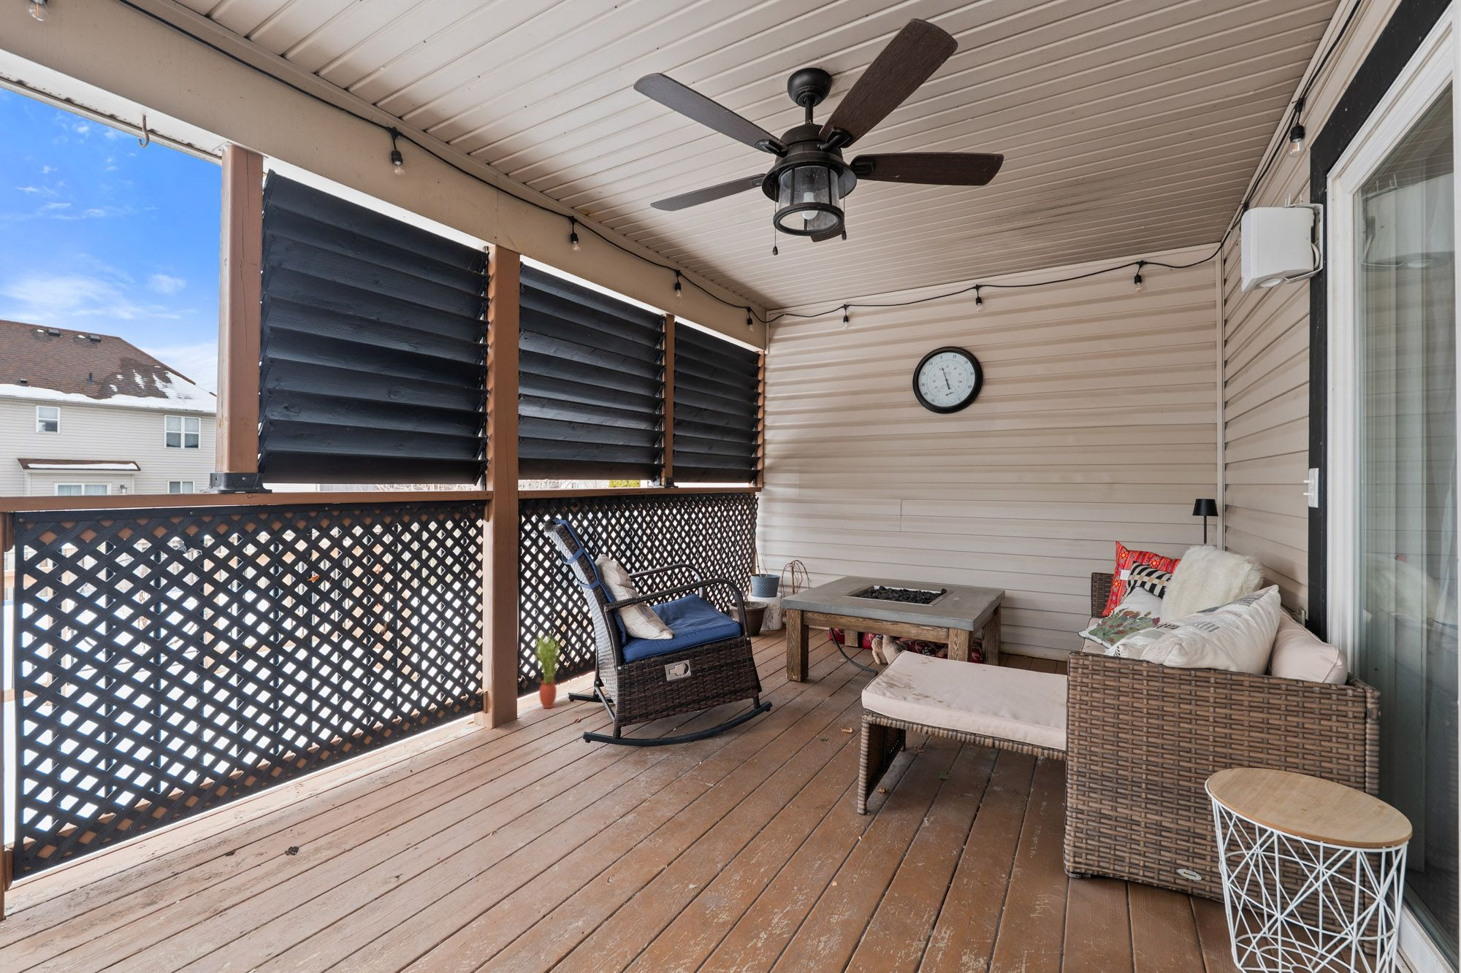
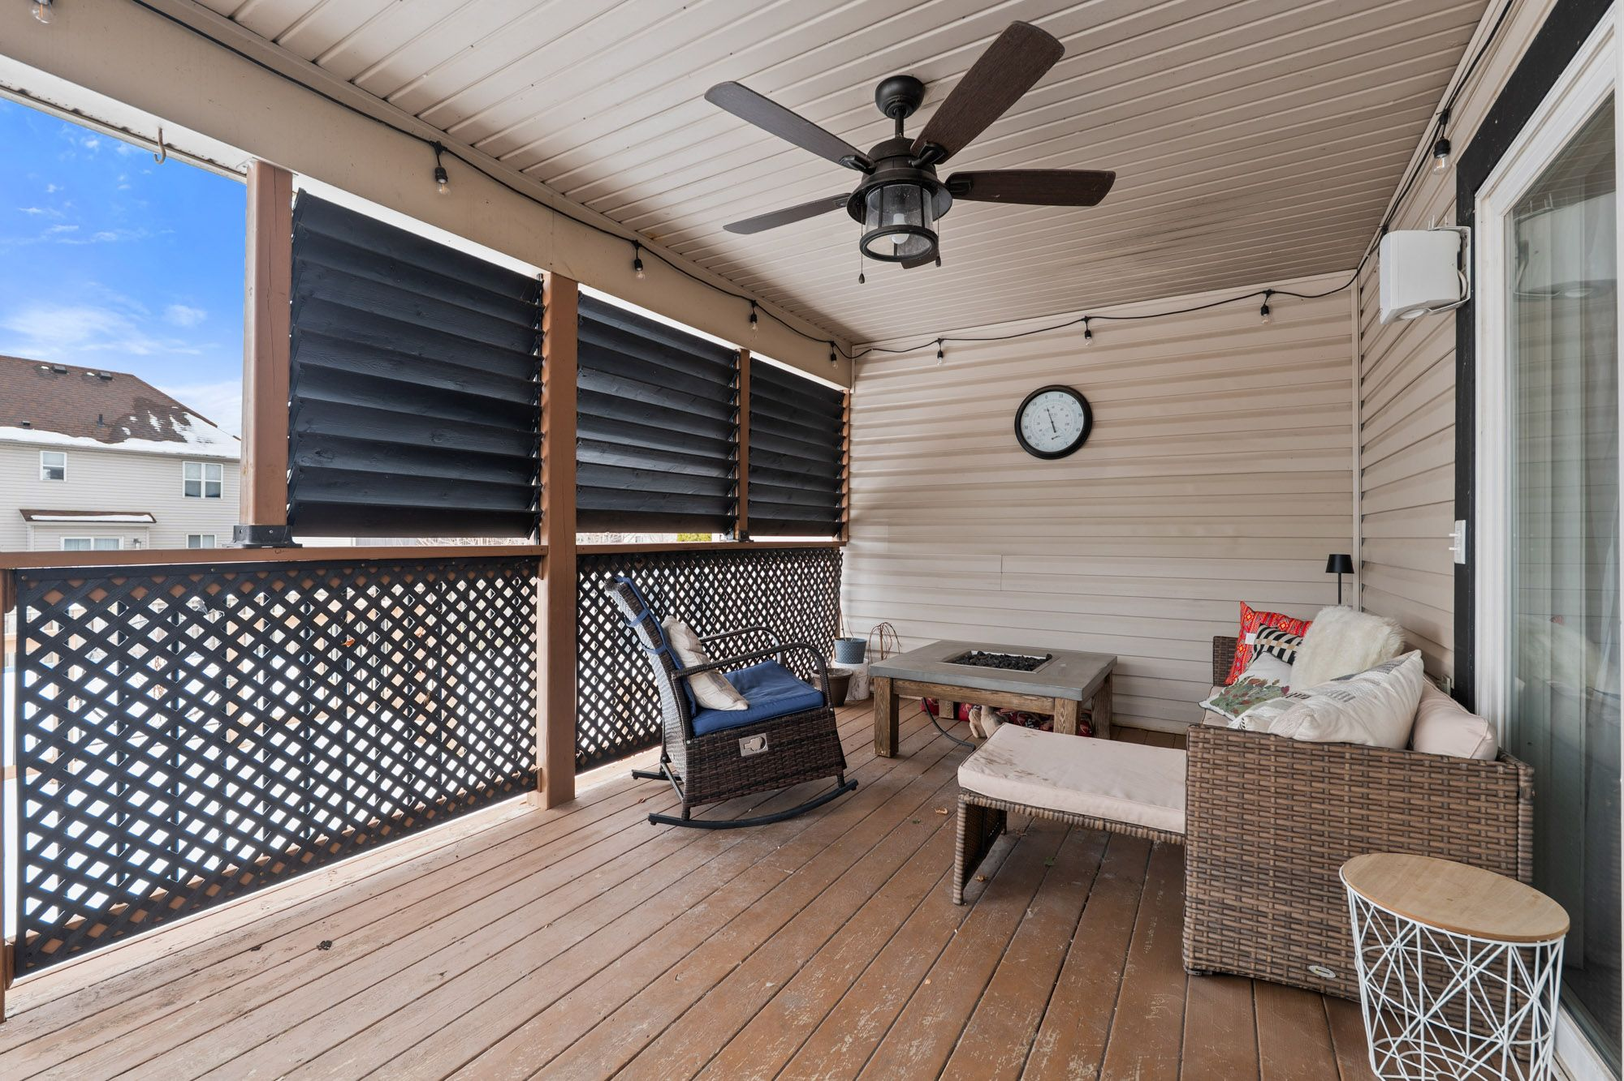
- potted plant (547, 671)
